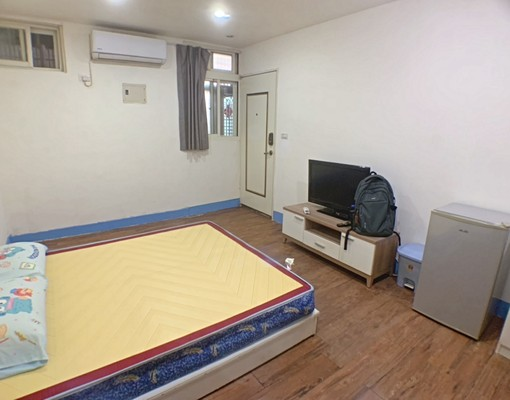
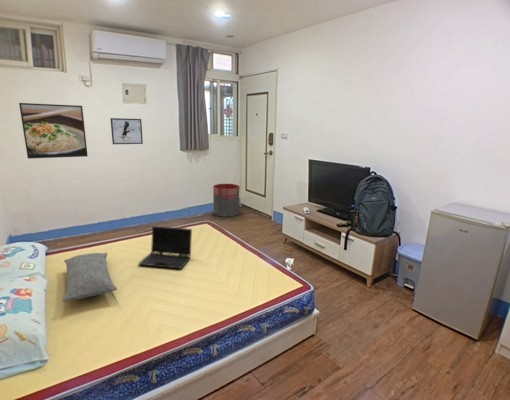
+ trash can (226, 199)
+ laptop computer (165, 246)
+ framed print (55, 131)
+ pillow (88, 273)
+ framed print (127, 131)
